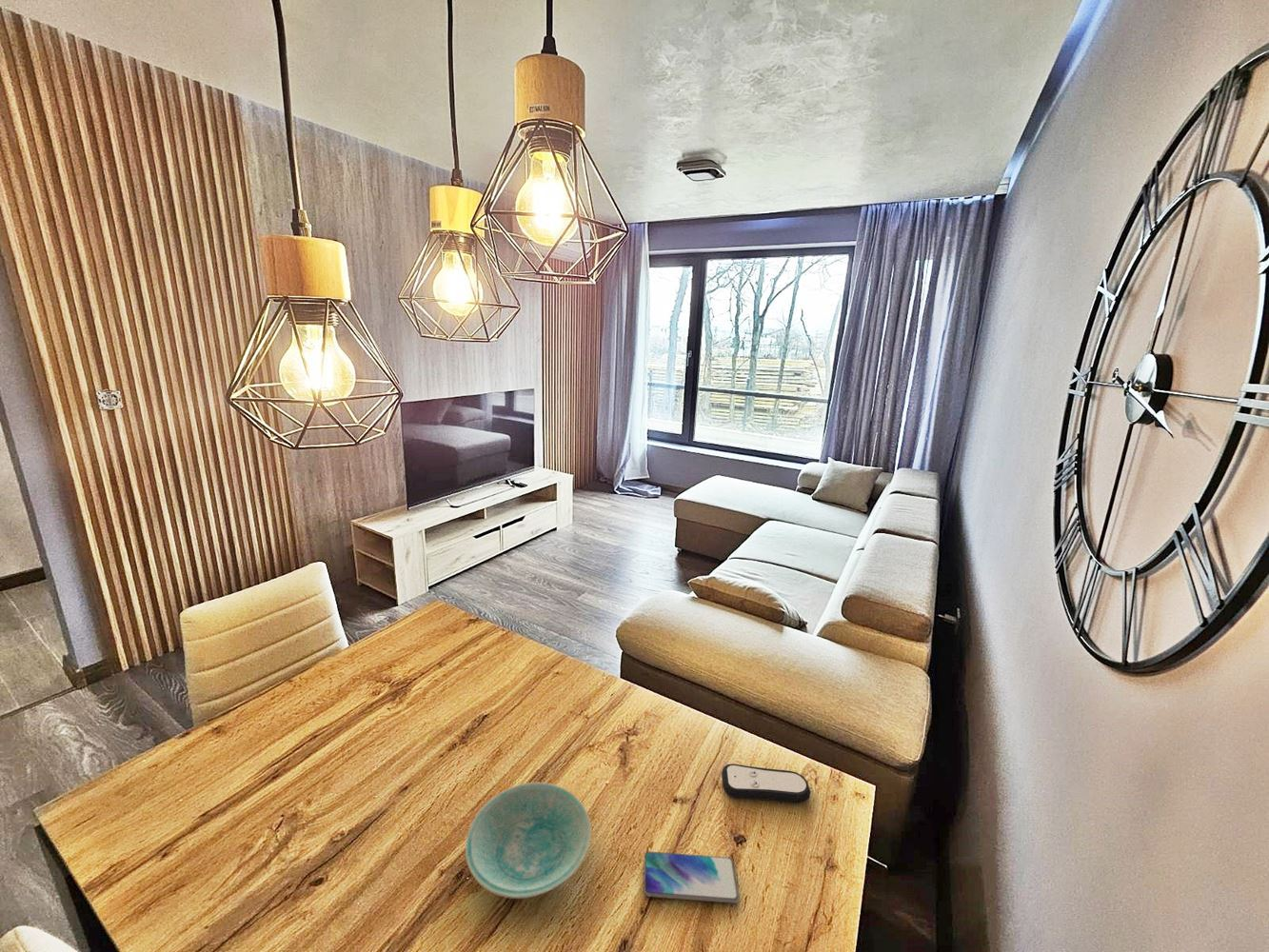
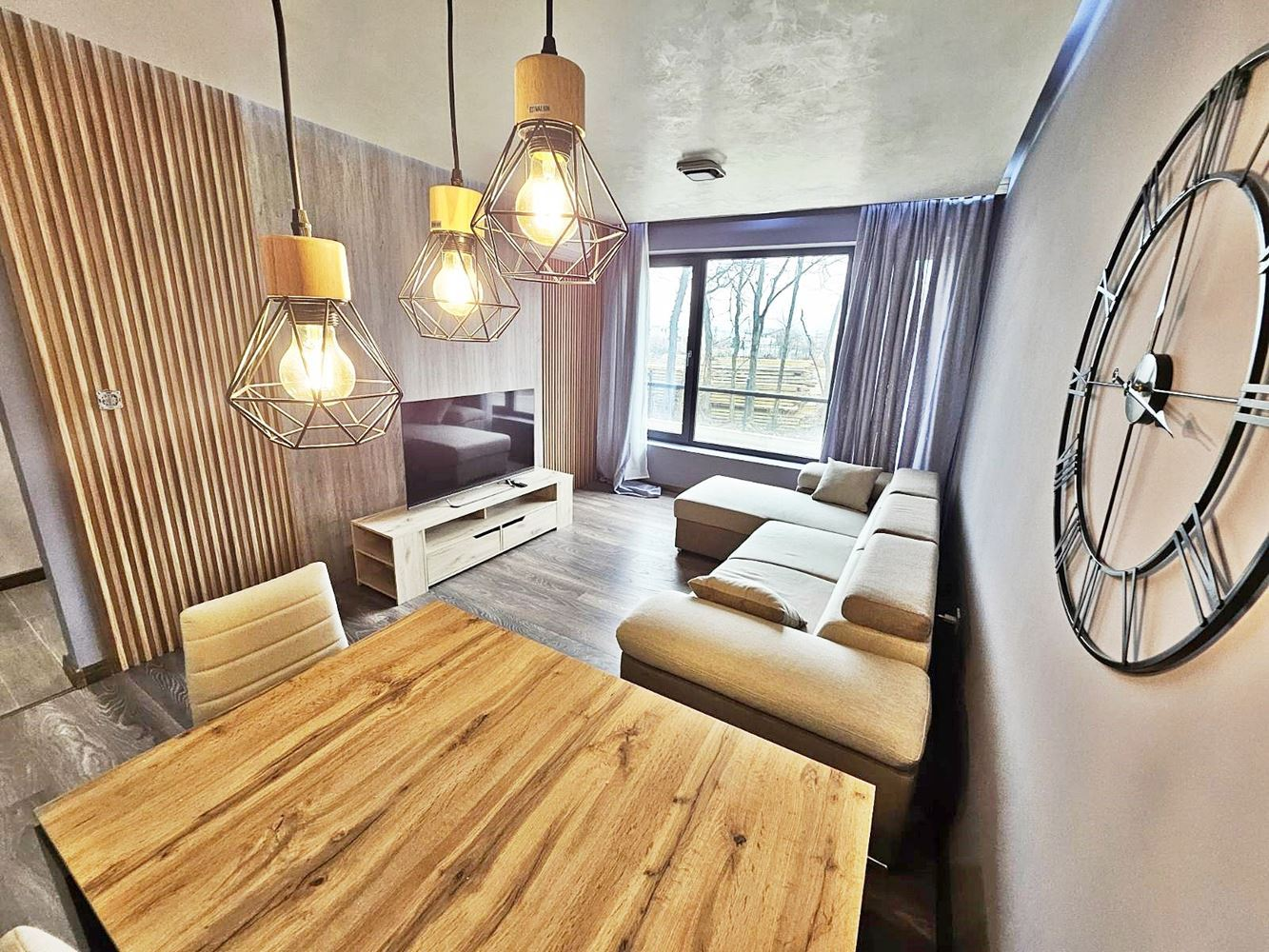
- bowl (529, 843)
- remote control (765, 783)
- smartphone (689, 876)
